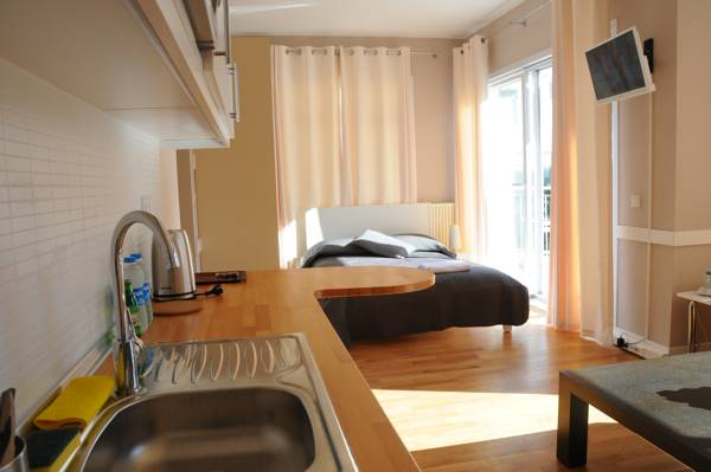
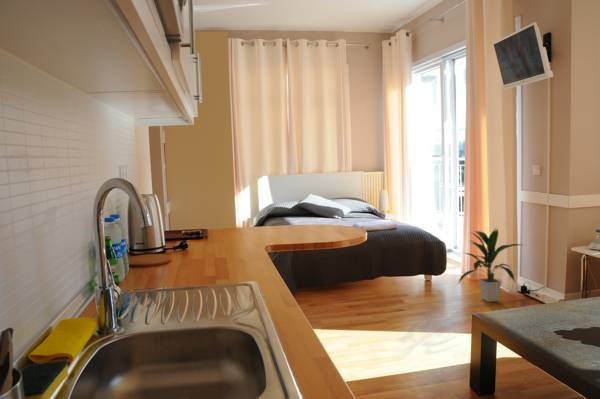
+ indoor plant (486, 262)
